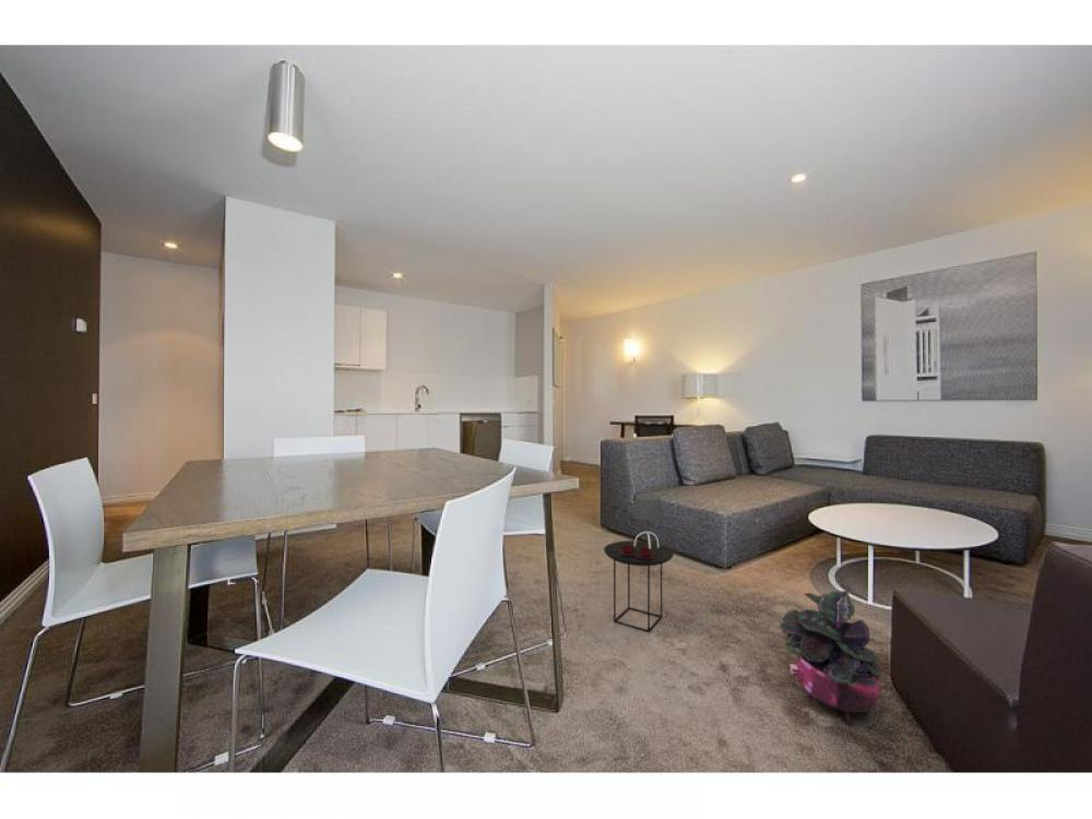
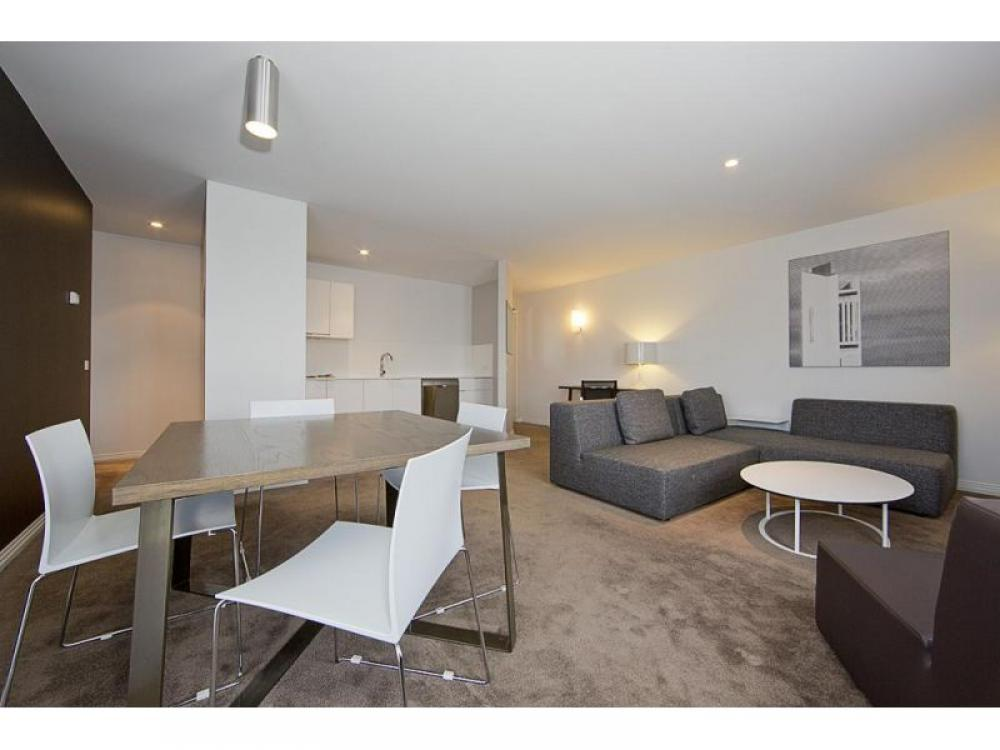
- potted plant (831, 648)
- side table (638, 558)
